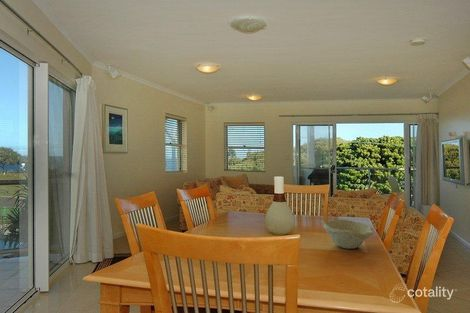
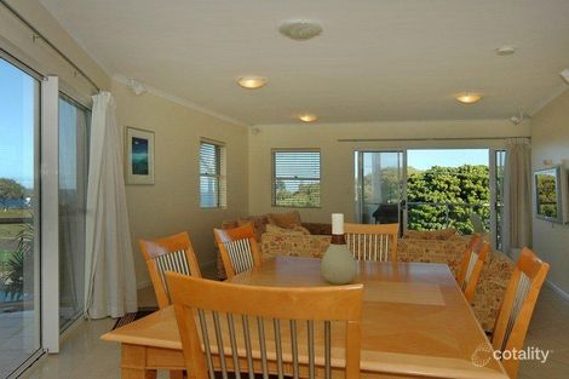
- bowl (348, 234)
